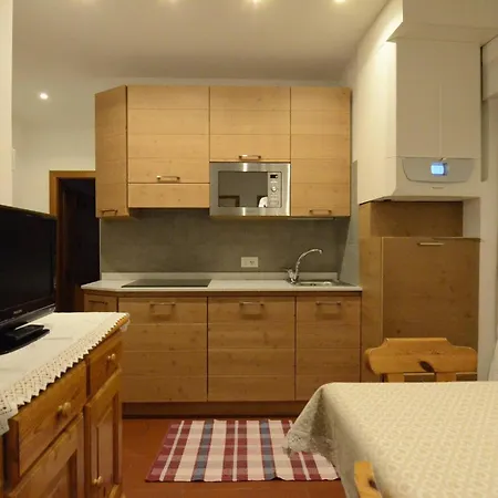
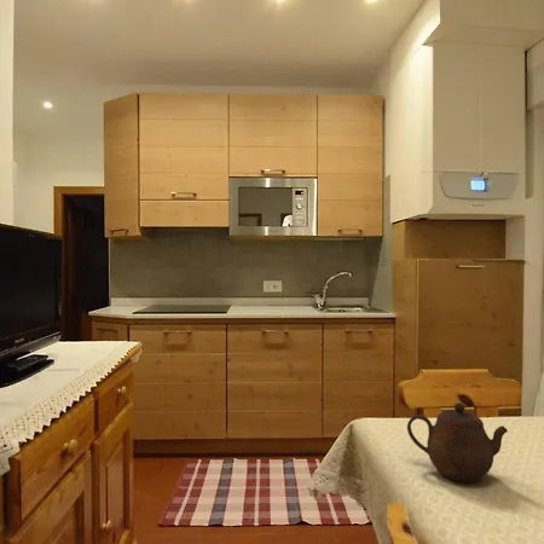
+ teapot (455, 436)
